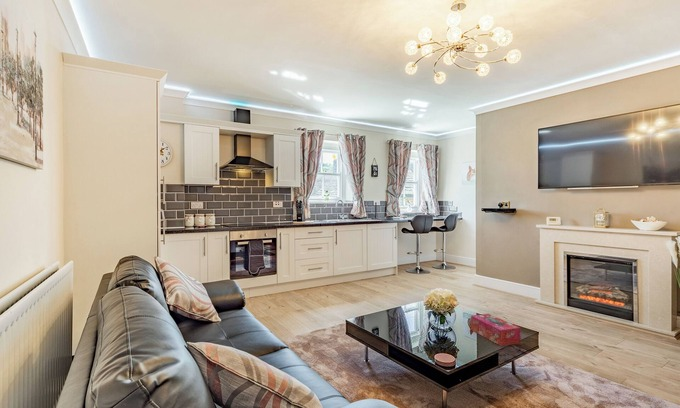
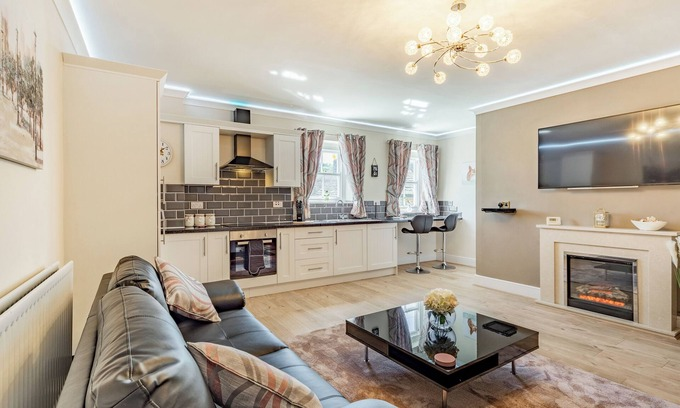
- tissue box (494, 328)
